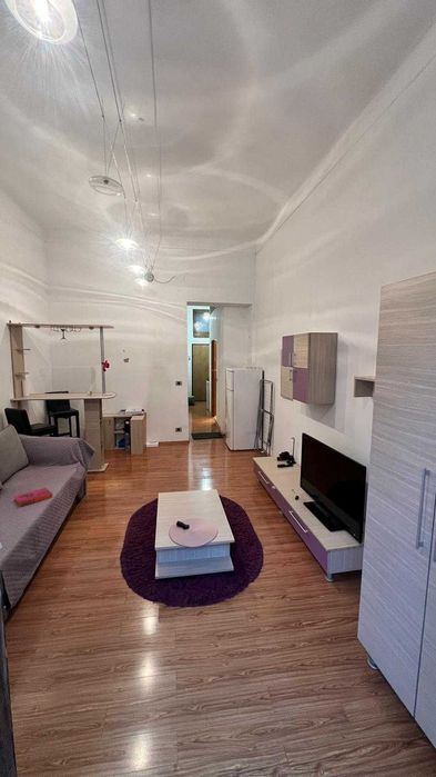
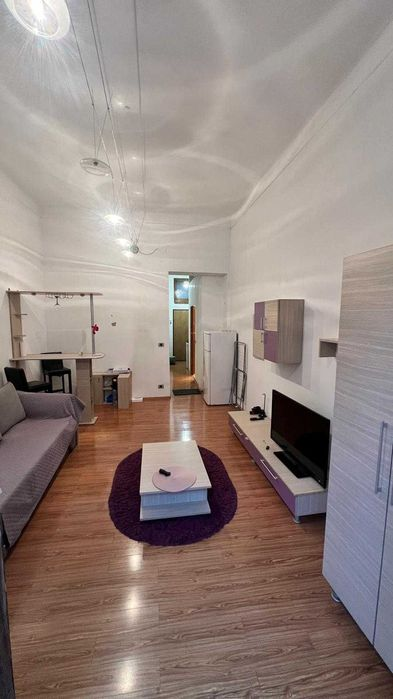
- hardback book (33, 496)
